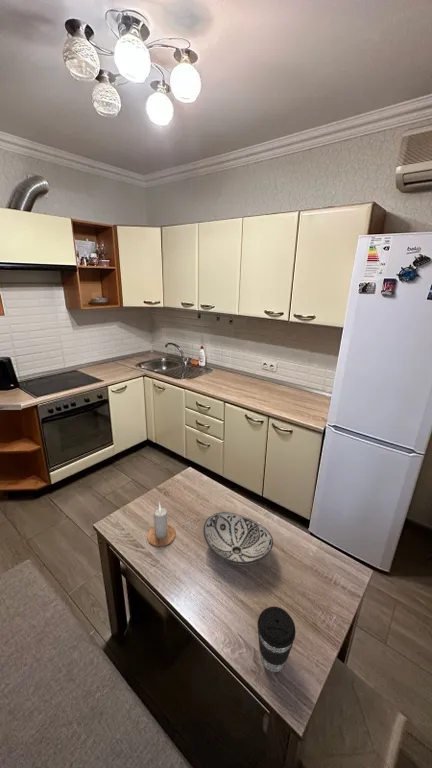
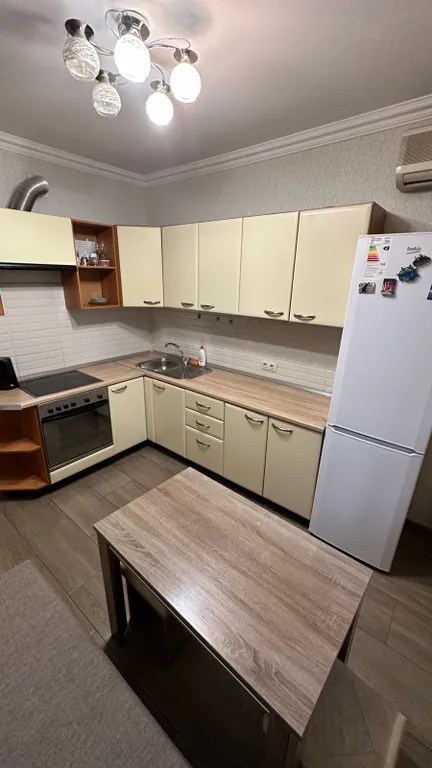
- decorative bowl (237, 542)
- coffee cup (274, 640)
- candle (160, 518)
